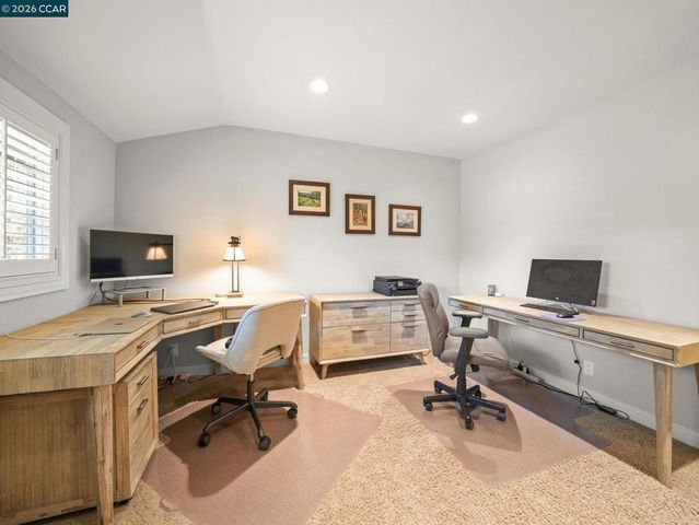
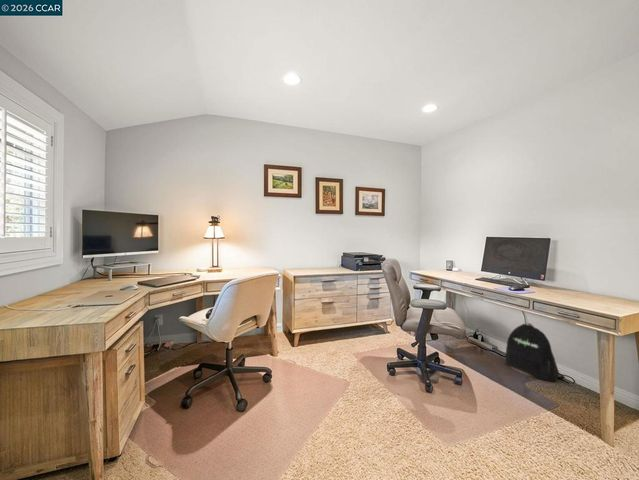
+ backpack (526, 345)
